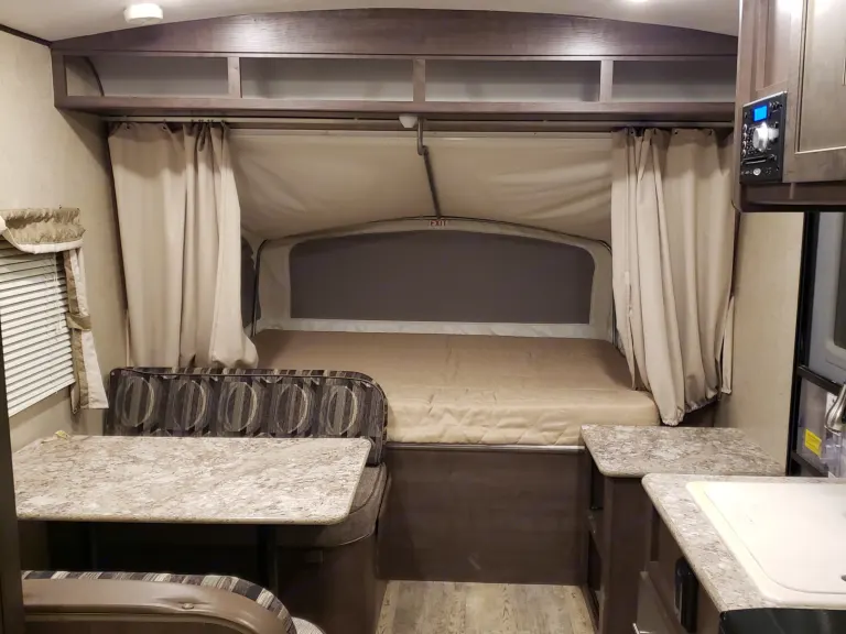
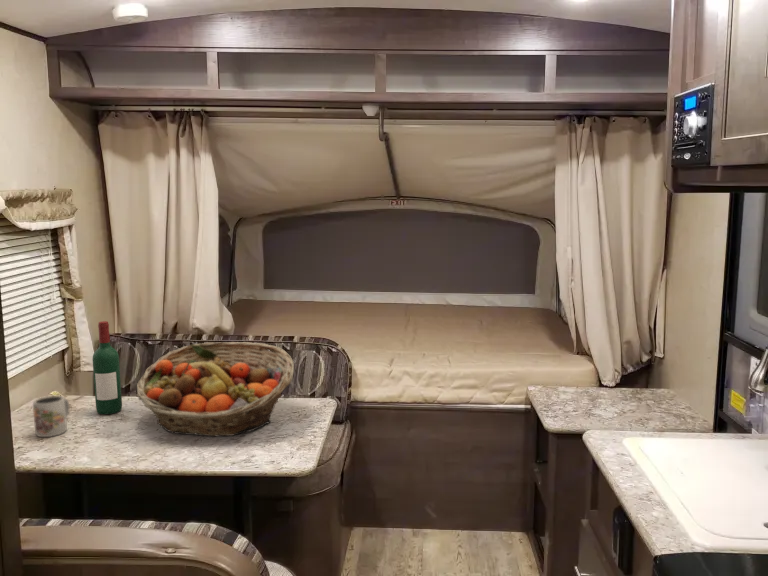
+ fruit basket (217, 387)
+ mug (54, 413)
+ wine bottle (106, 366)
